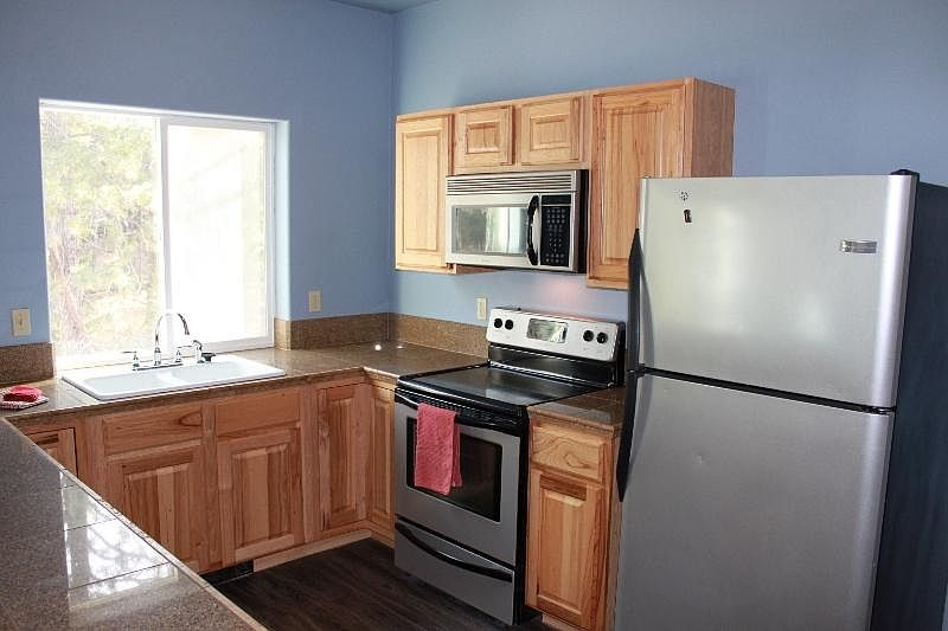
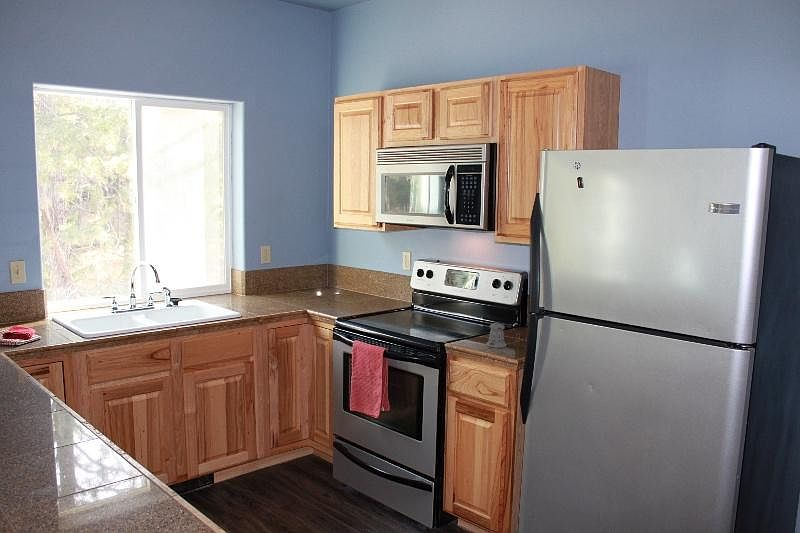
+ pepper shaker (497, 333)
